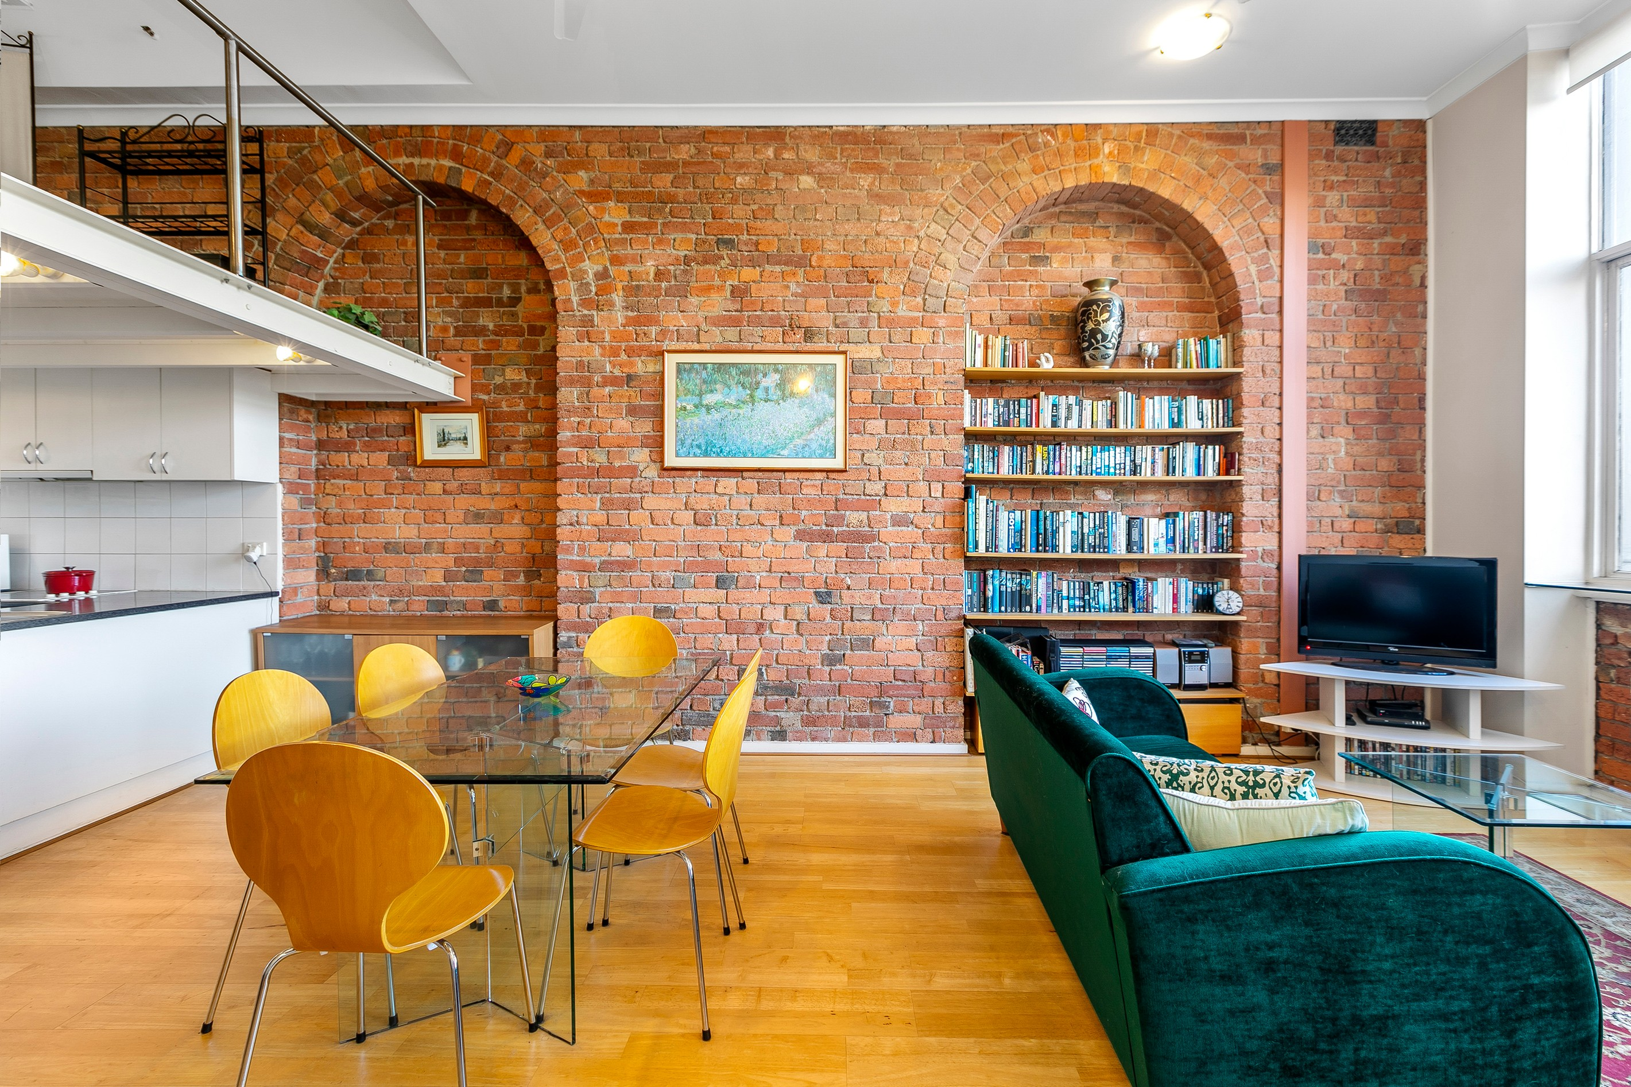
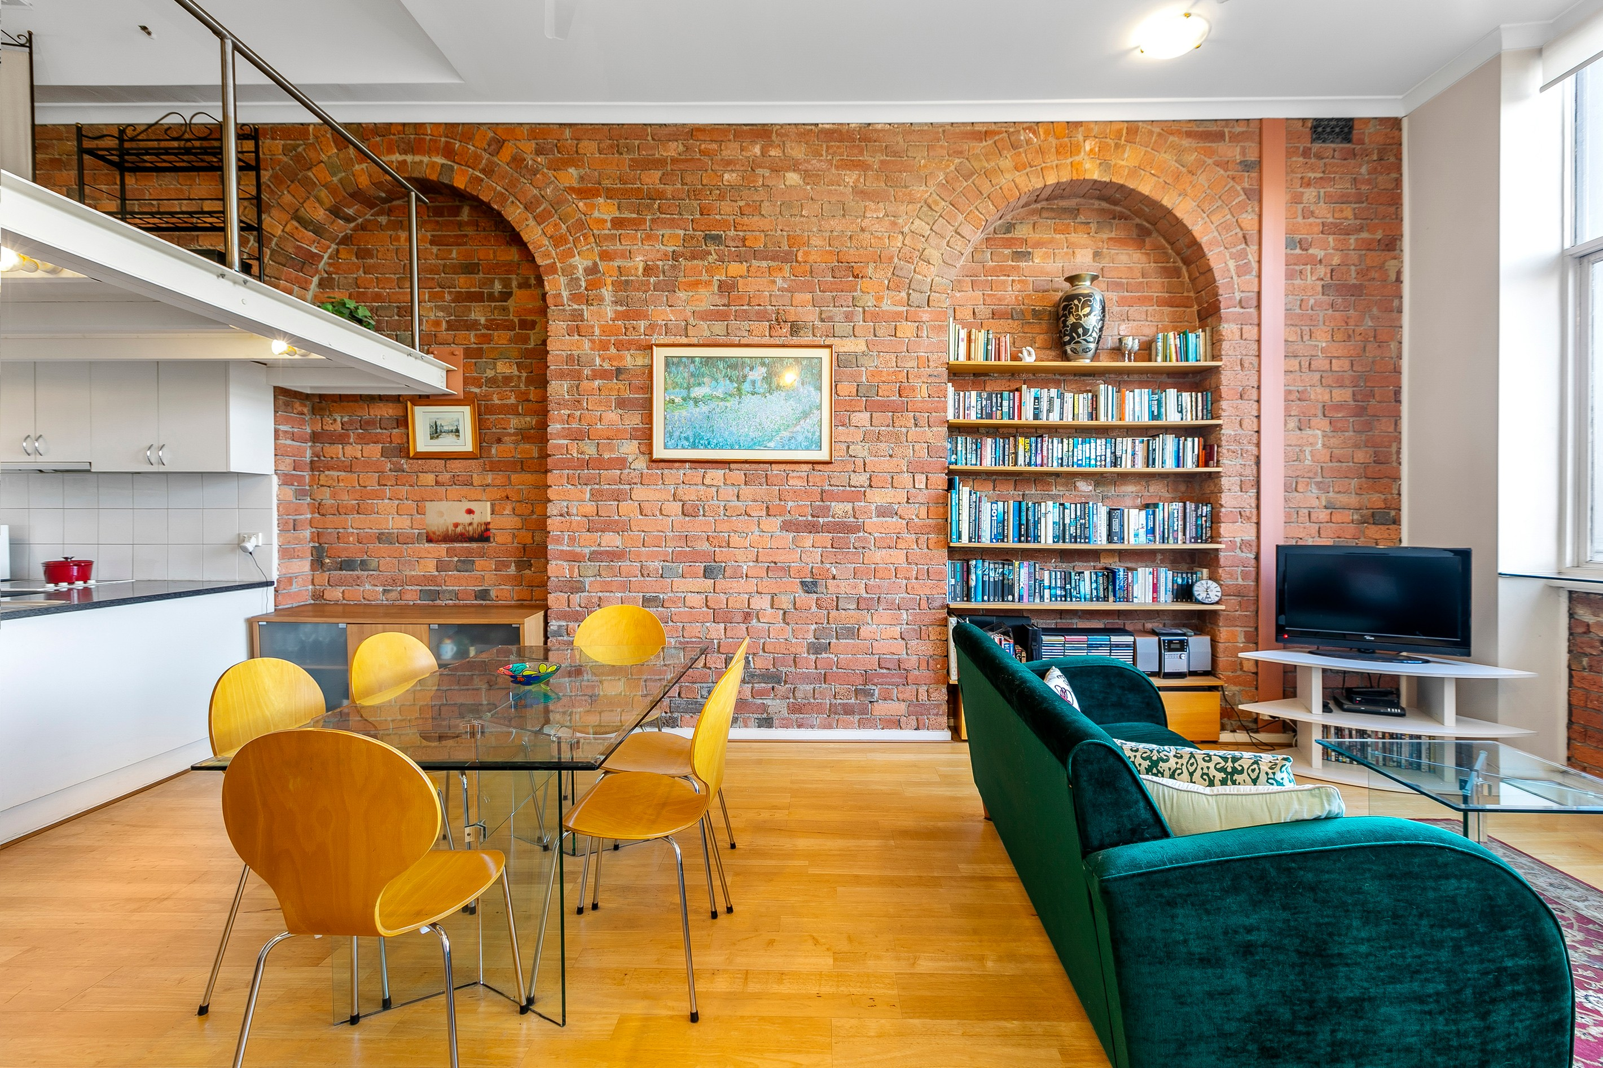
+ wall art (458, 522)
